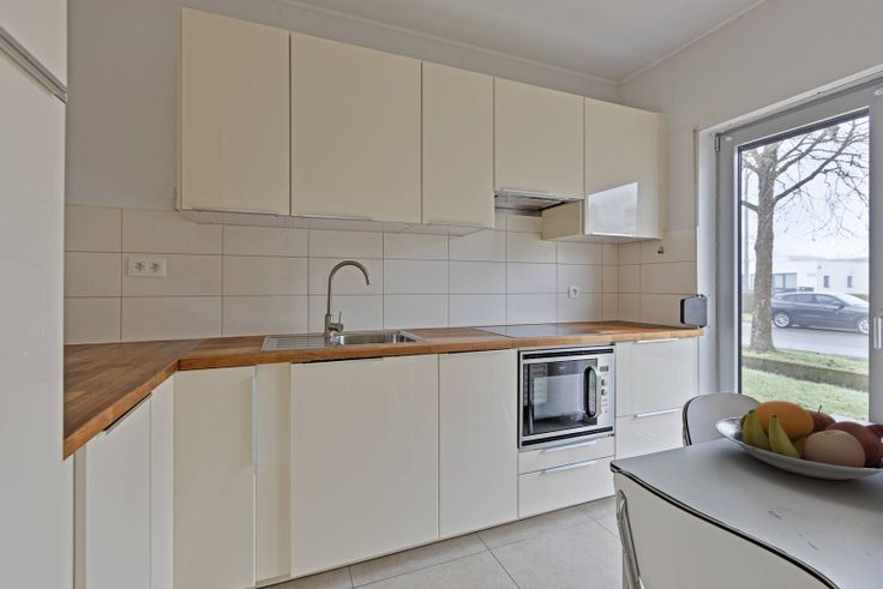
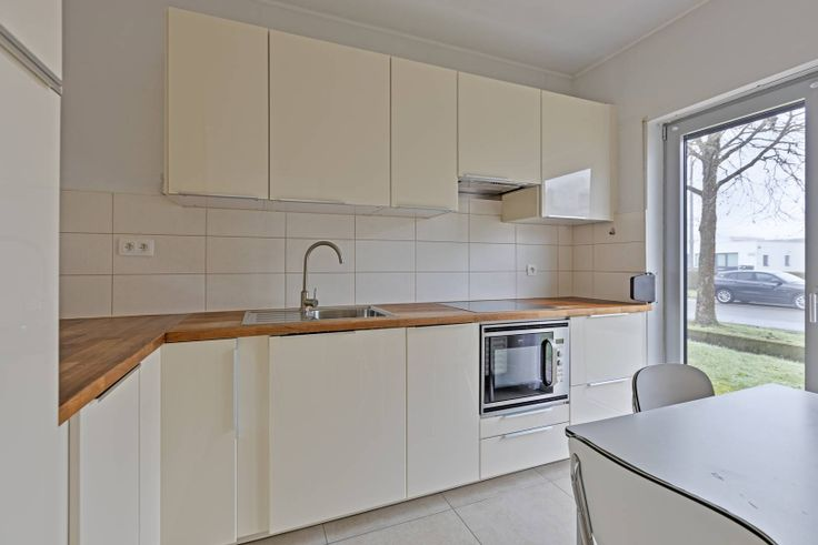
- fruit bowl (803, 432)
